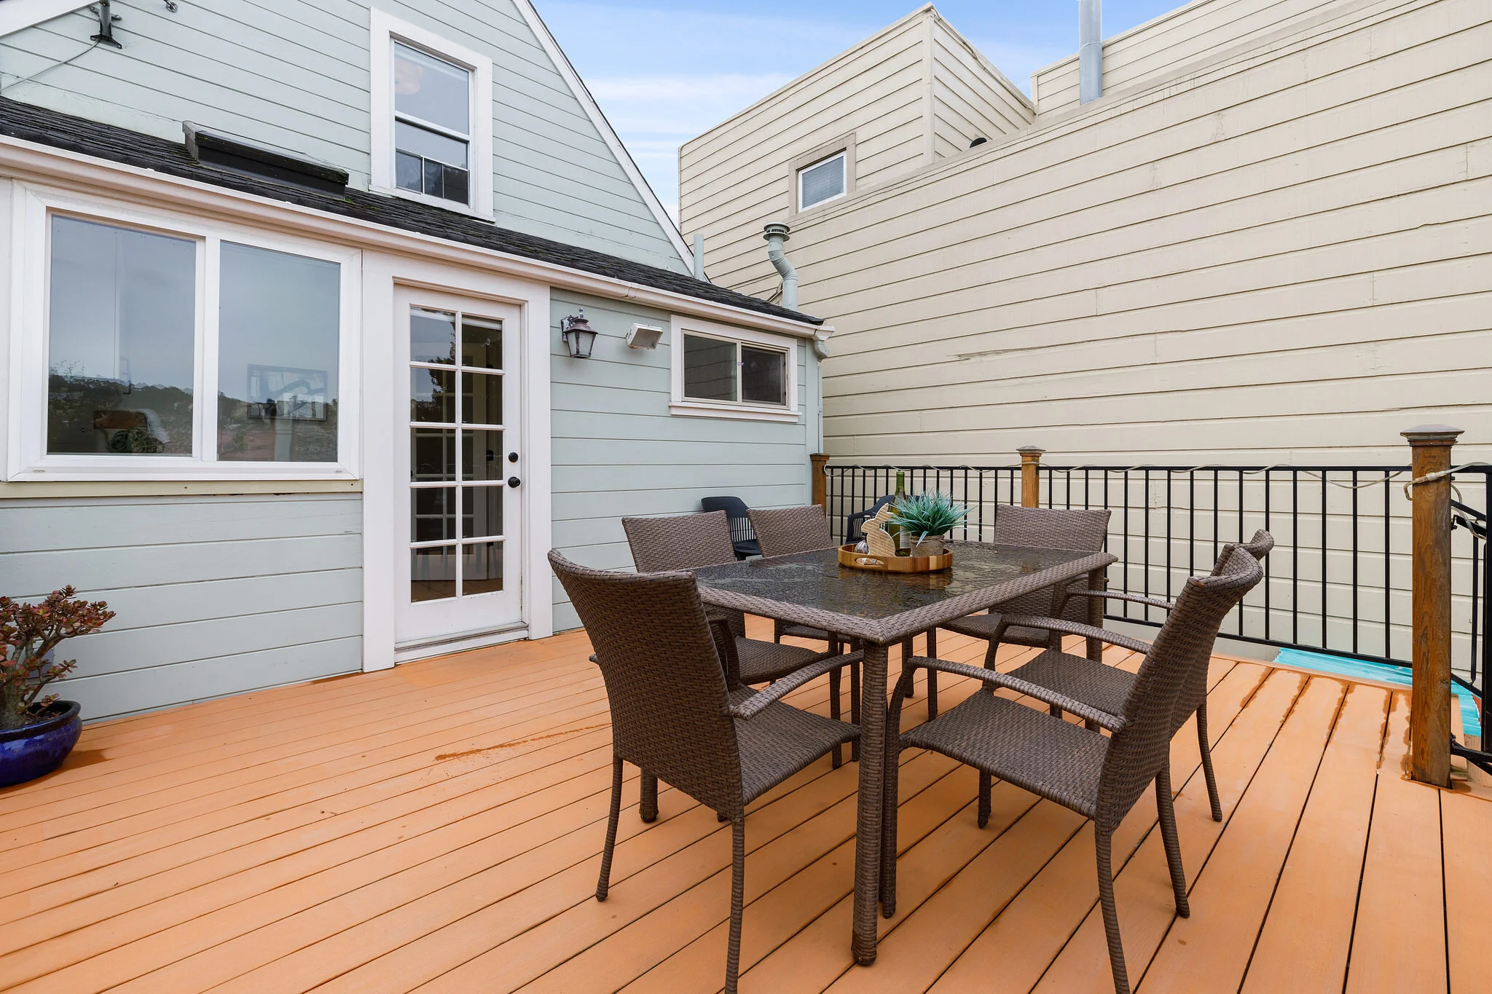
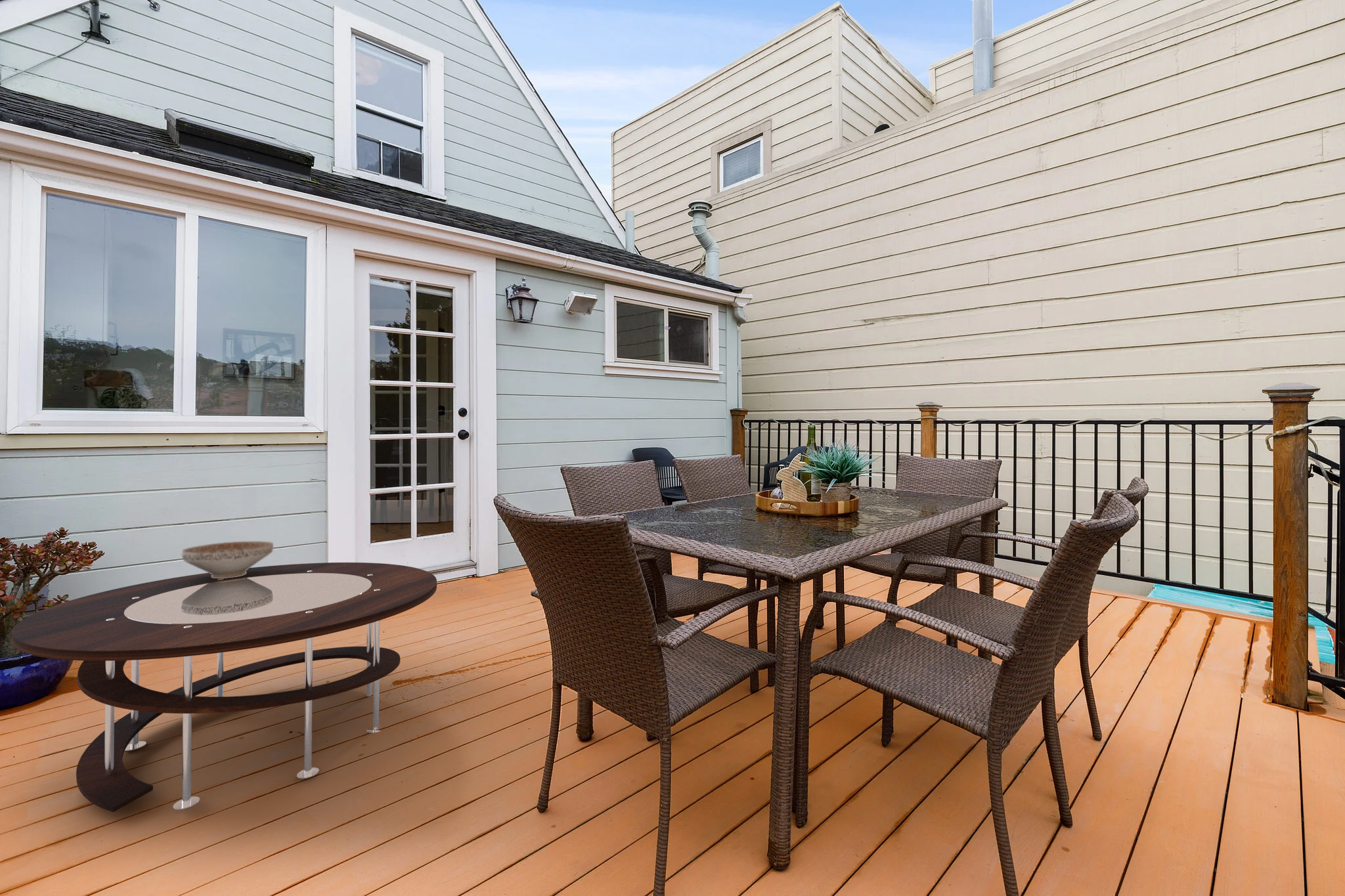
+ decorative bowl (229, 560)
+ coffee table (259, 665)
